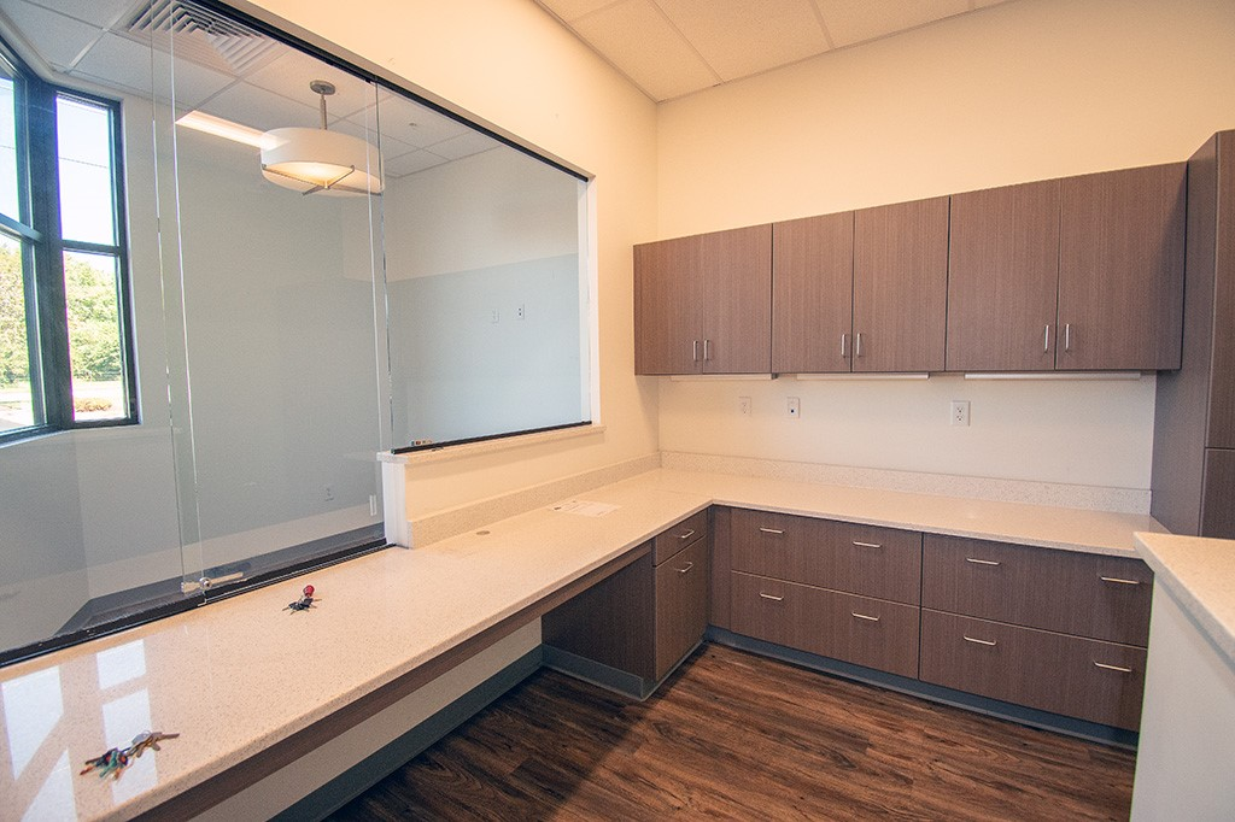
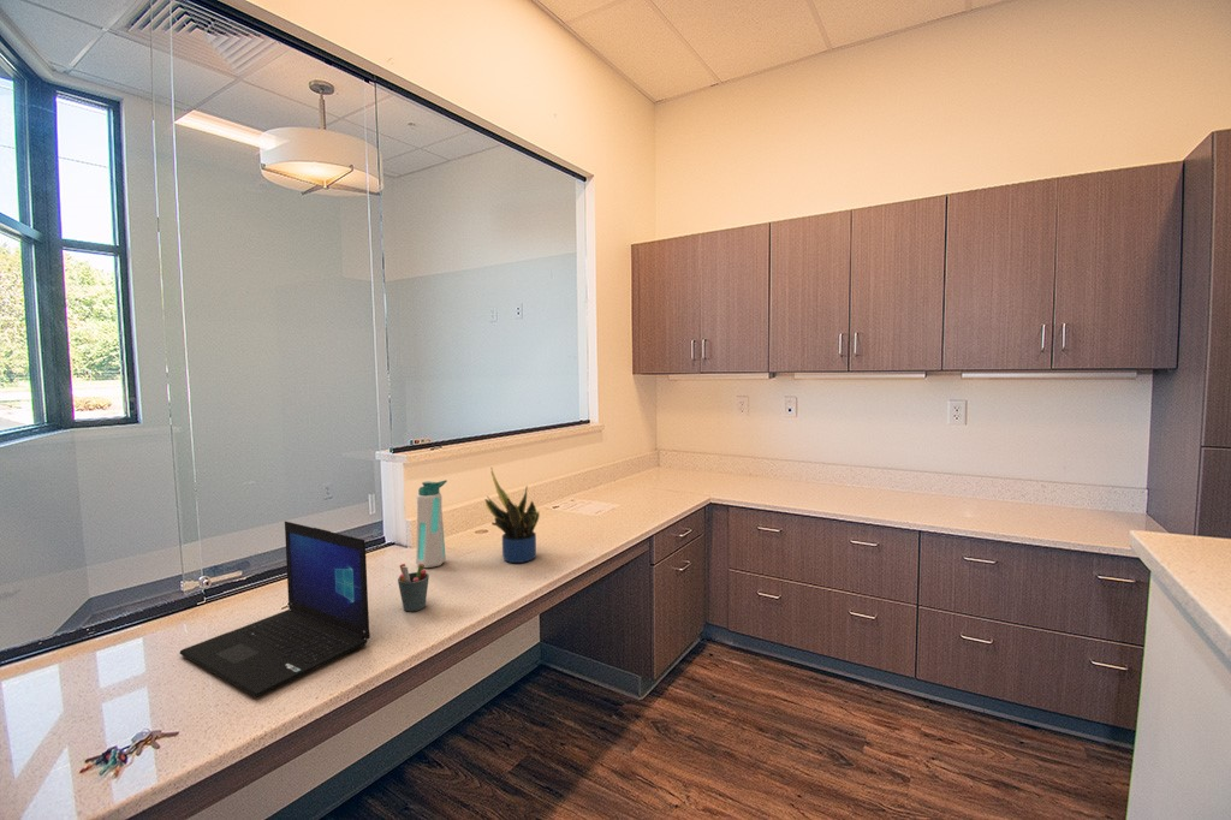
+ water bottle (432, 522)
+ pen holder (412, 583)
+ potted plant (507, 513)
+ laptop (289, 596)
